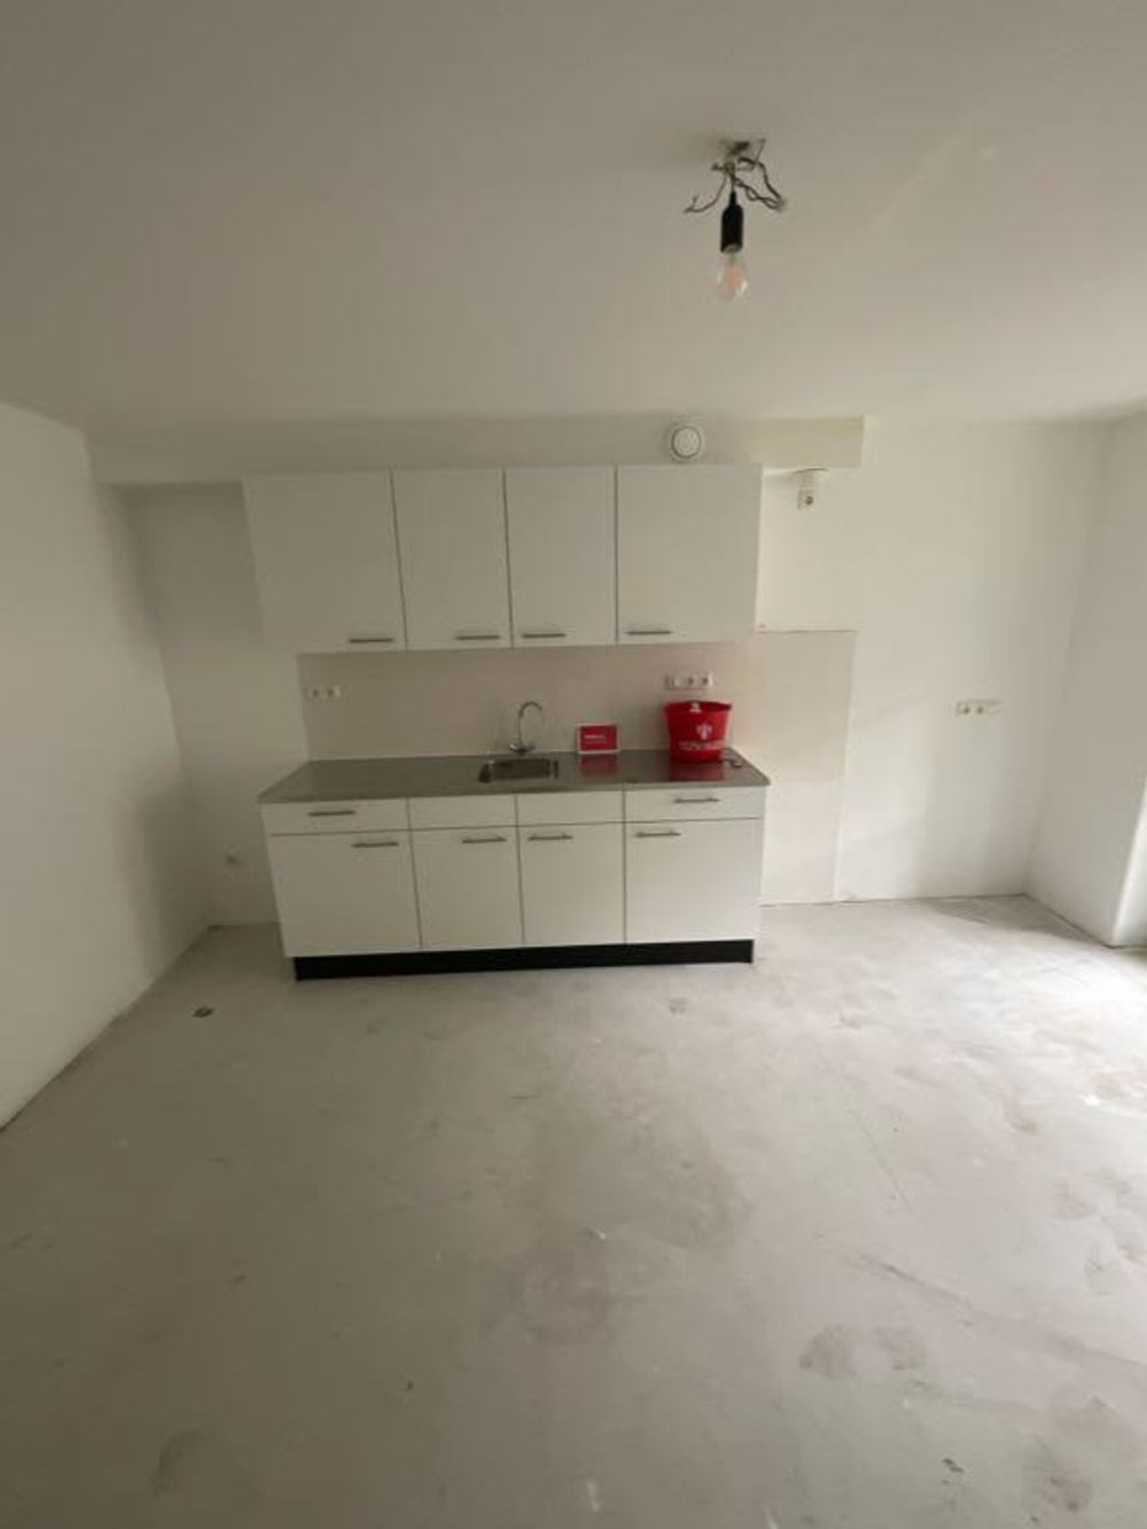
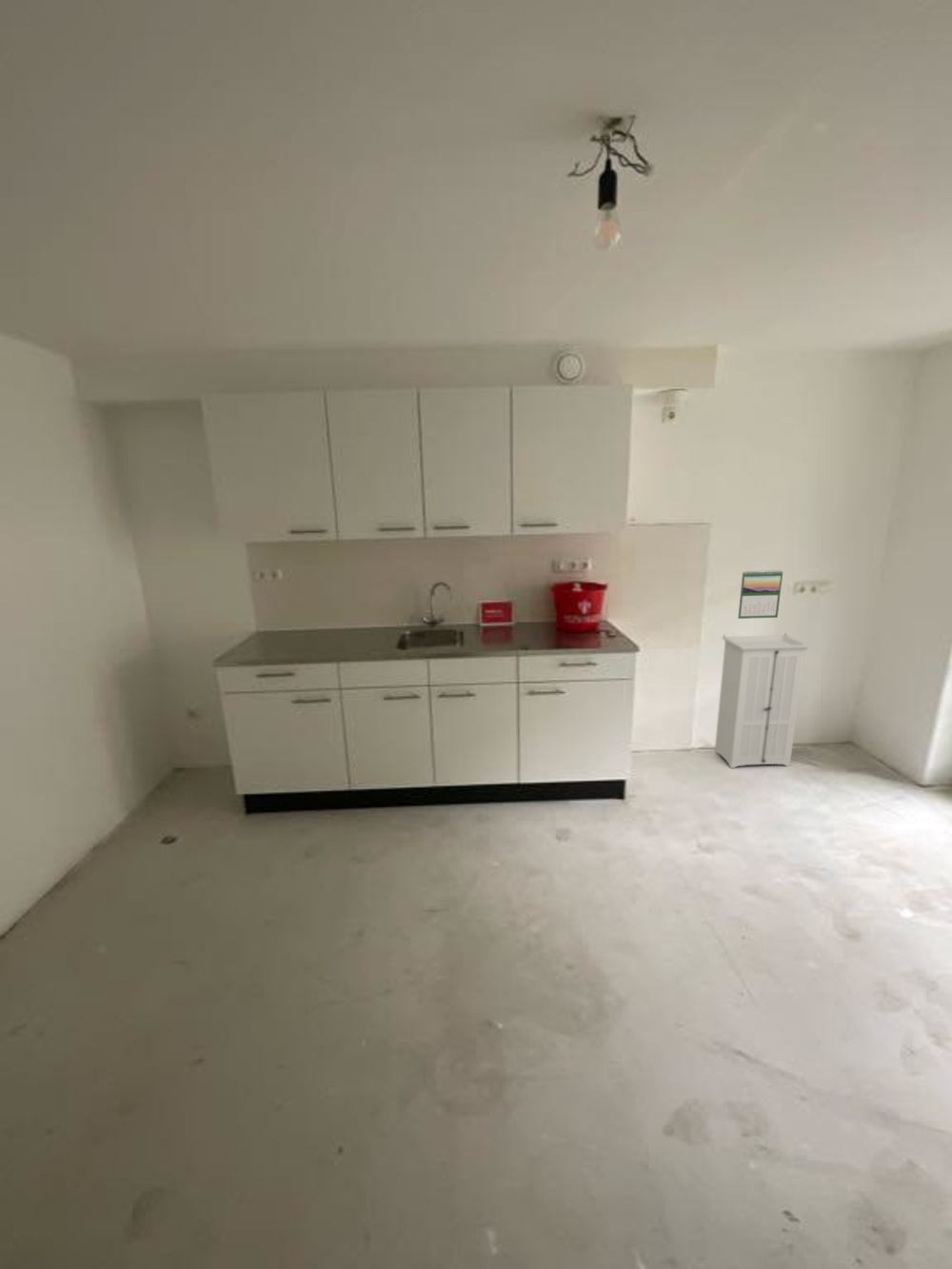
+ storage cabinet (759, 701)
+ calendar (760, 594)
